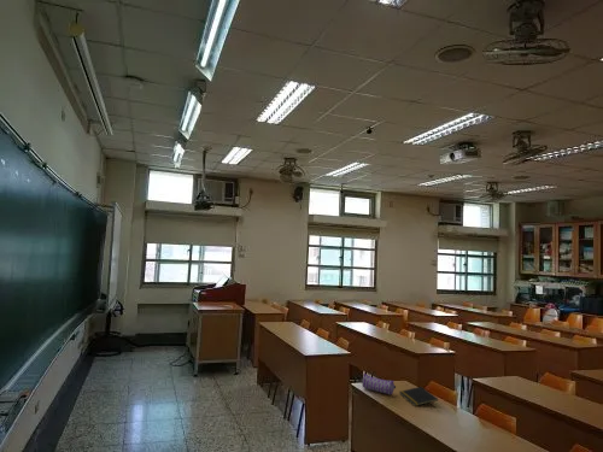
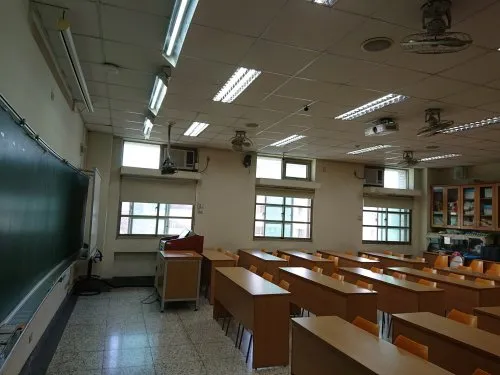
- pencil case (377, 383)
- notepad (417, 395)
